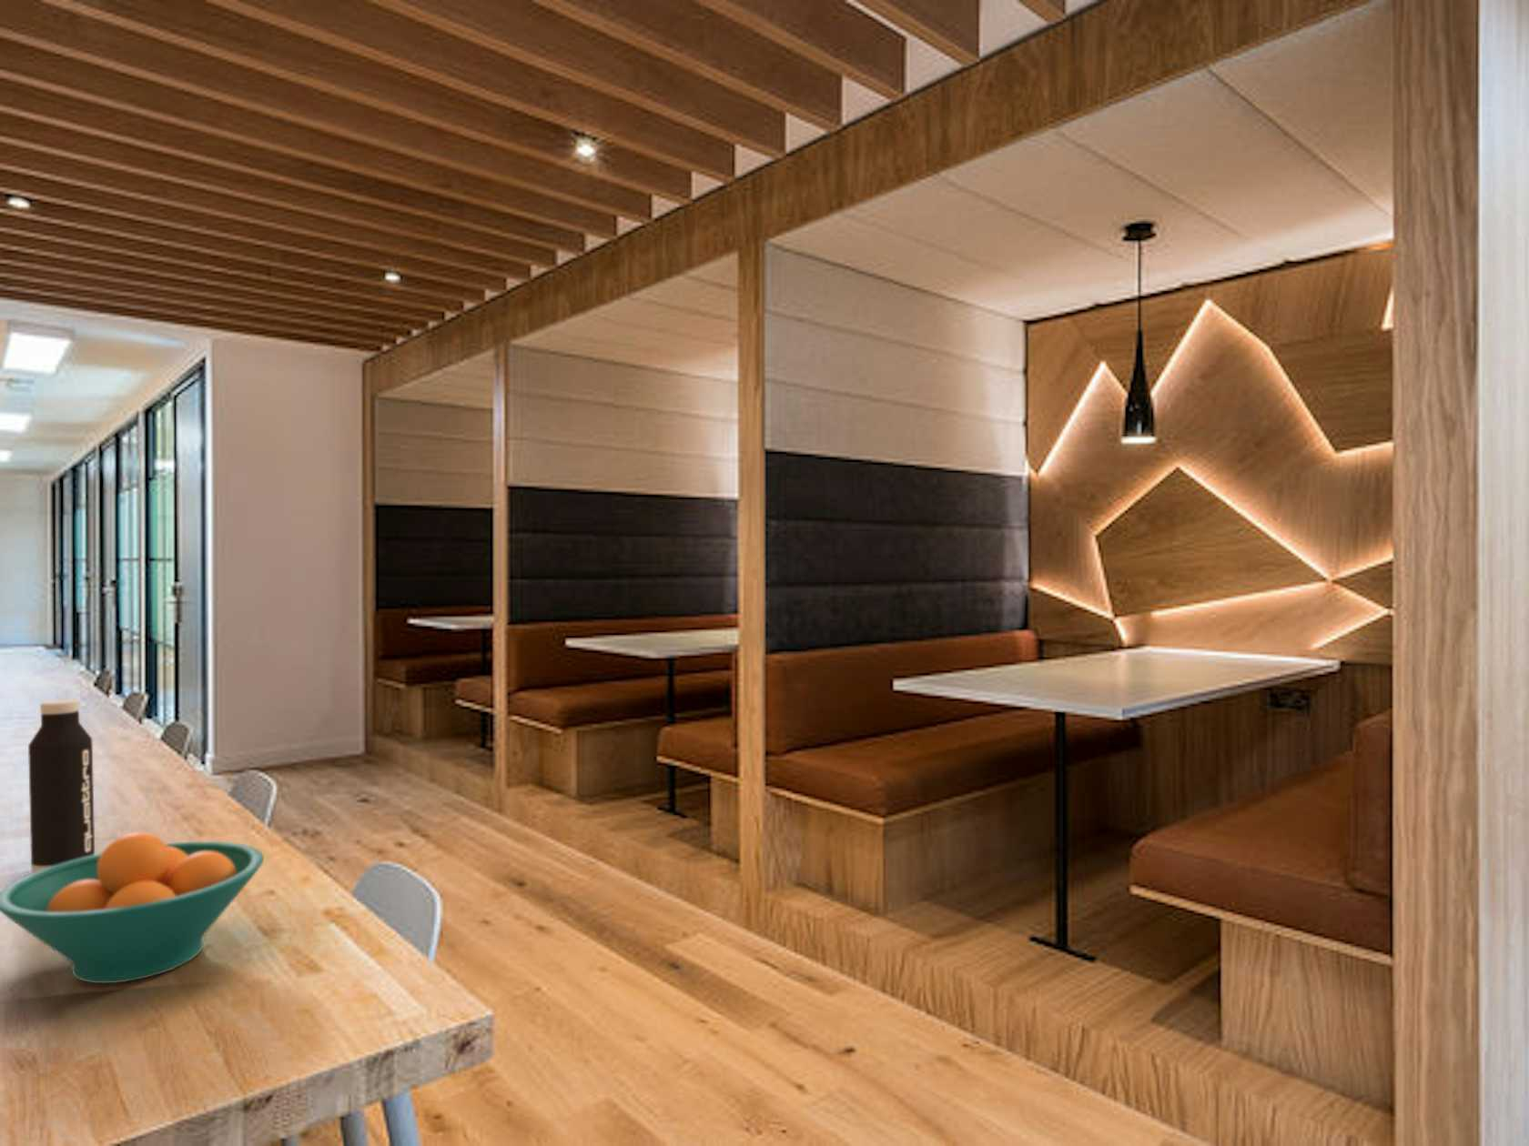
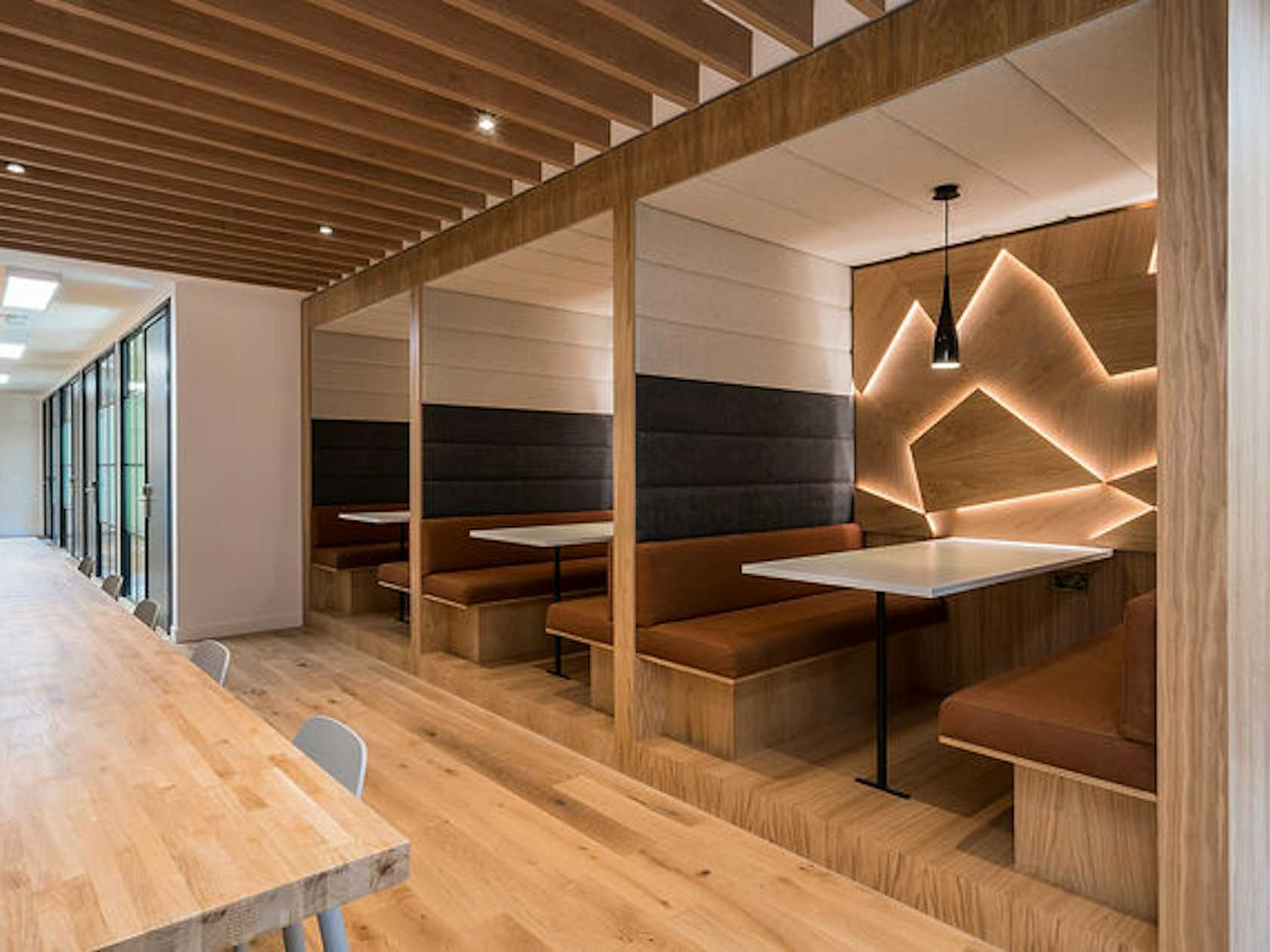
- fruit bowl (137, 898)
- water bottle (61, 785)
